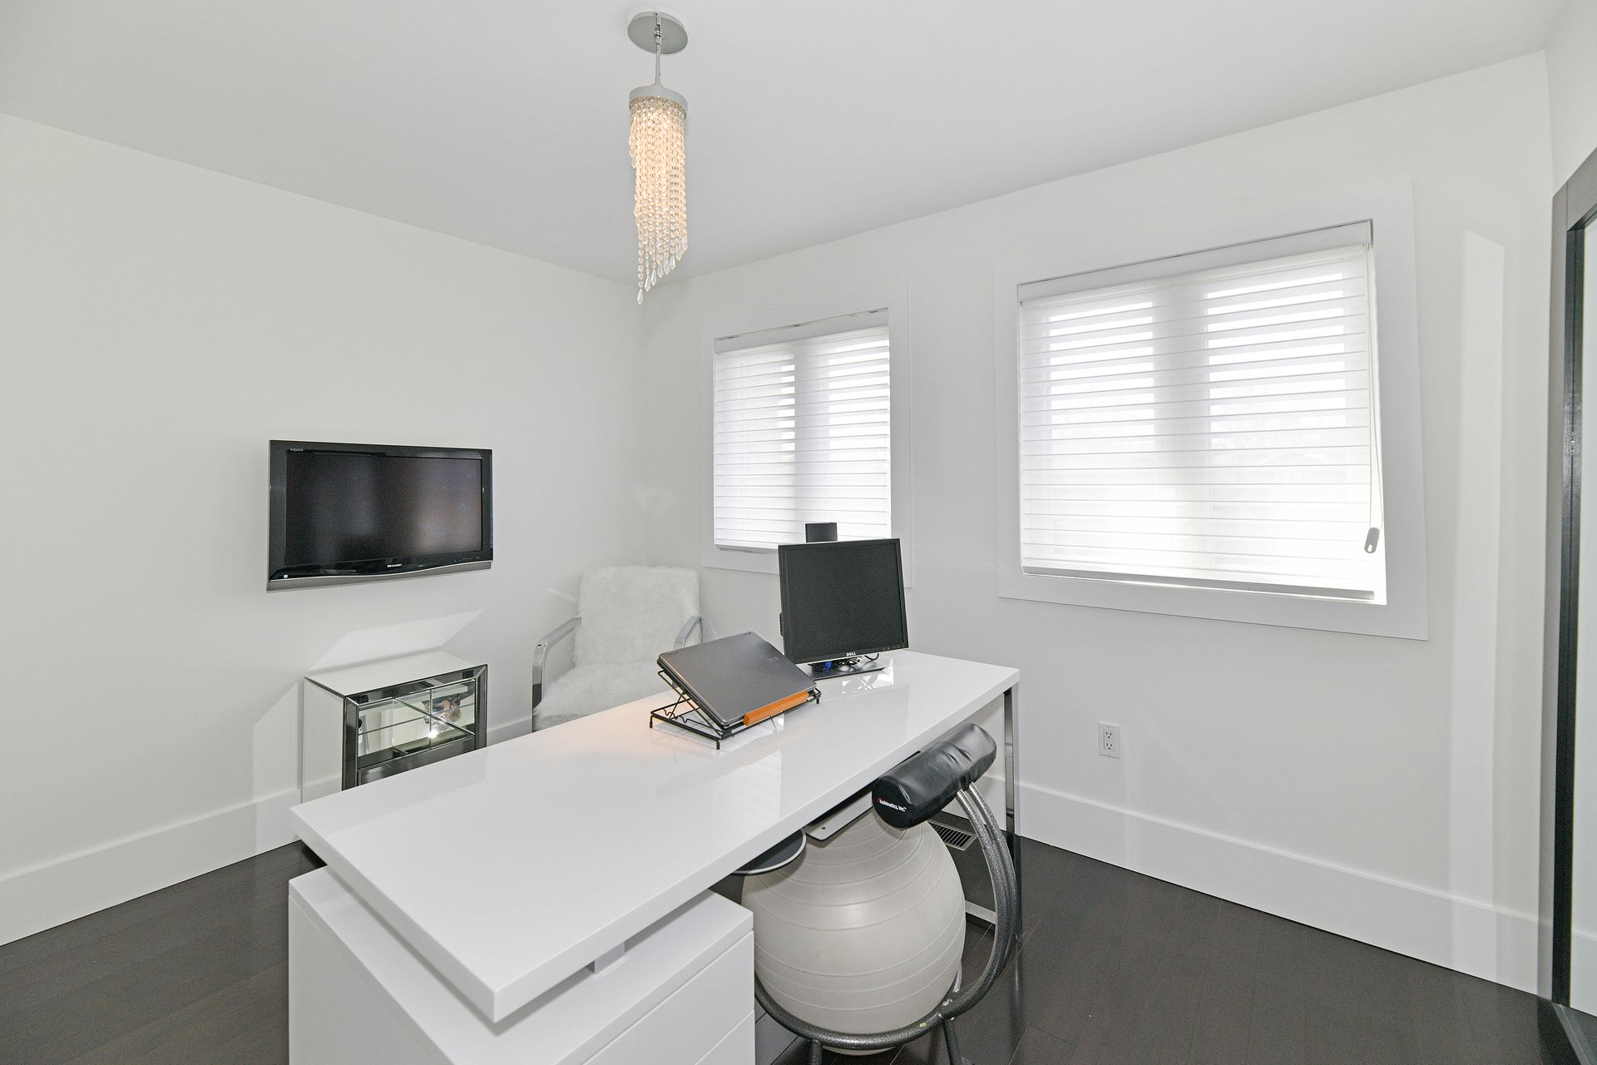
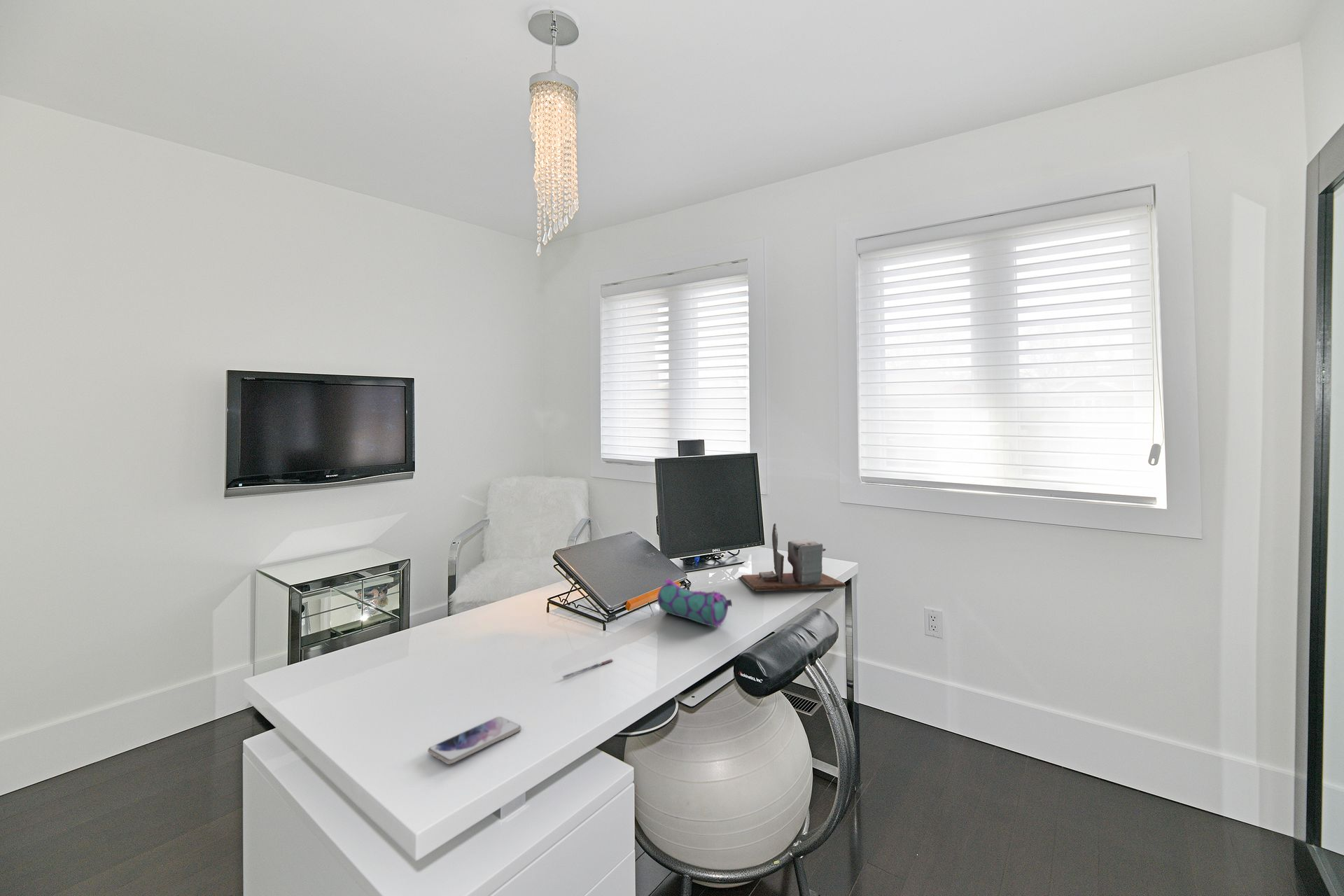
+ smartphone (476, 738)
+ pen (588, 668)
+ pencil case (692, 602)
+ desk organizer (790, 553)
